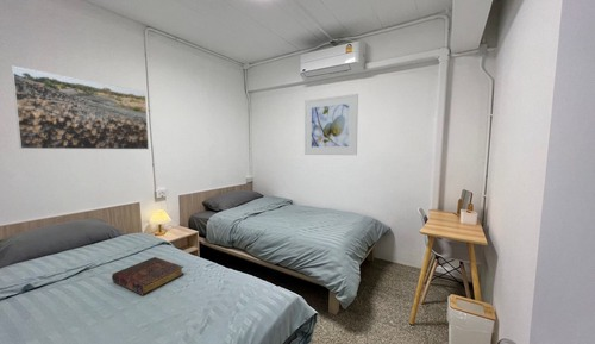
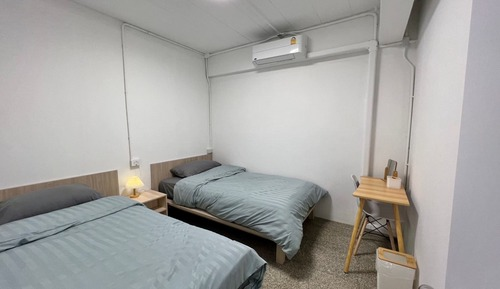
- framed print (92, 115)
- book (149, 274)
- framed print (328, 126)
